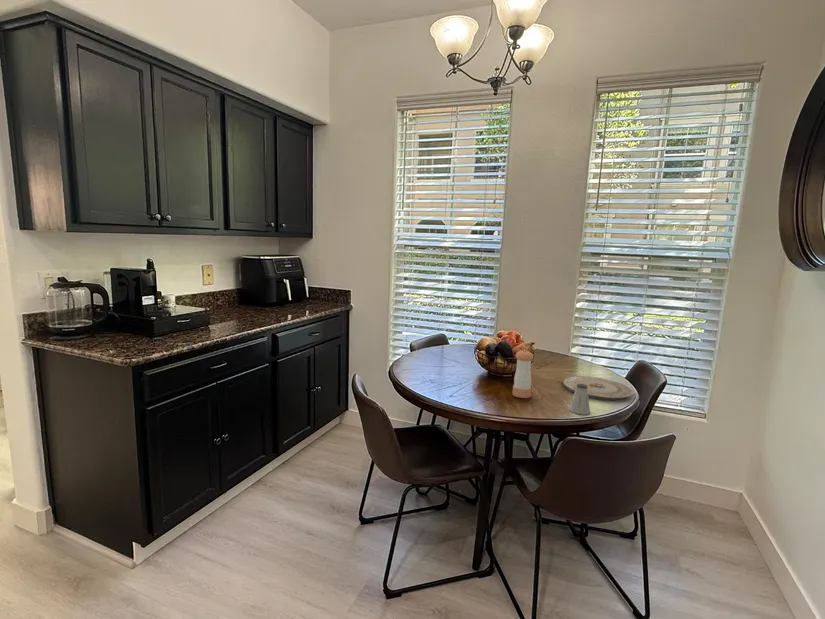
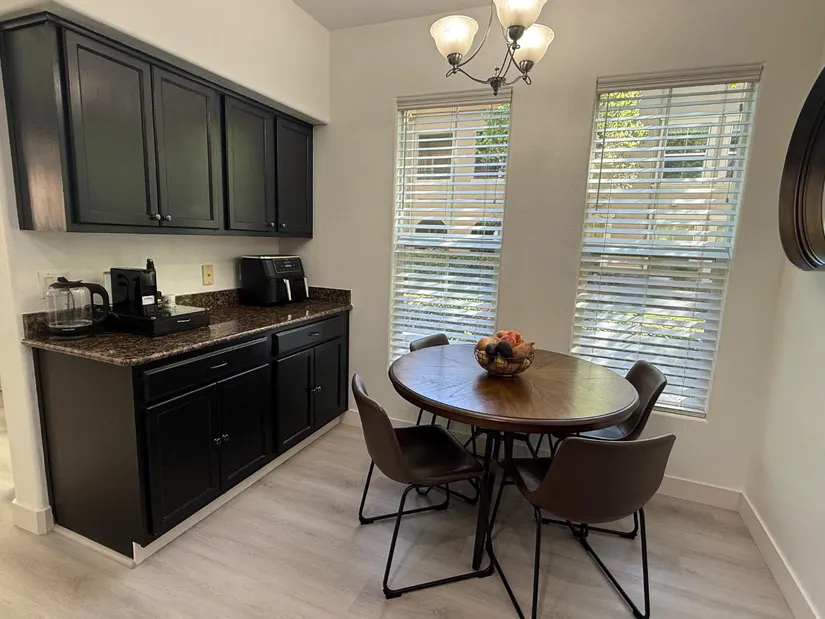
- saltshaker (580, 398)
- plate (596, 387)
- pepper shaker (523, 372)
